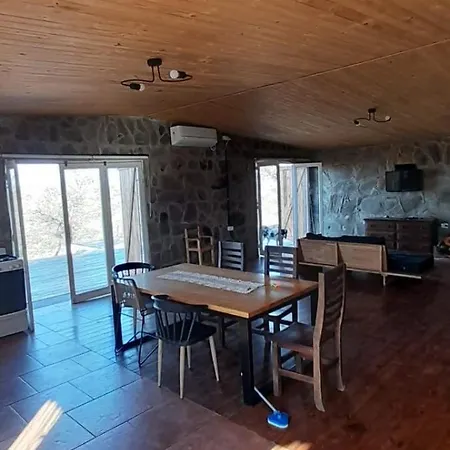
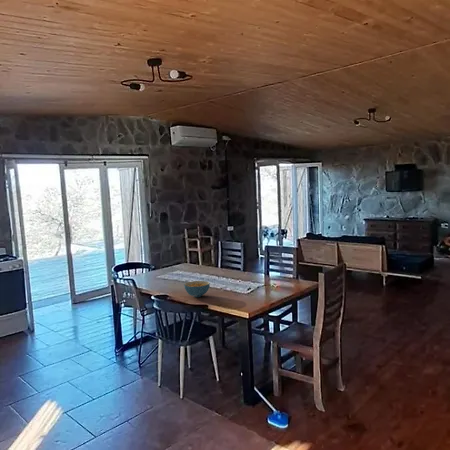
+ cereal bowl (197, 289)
